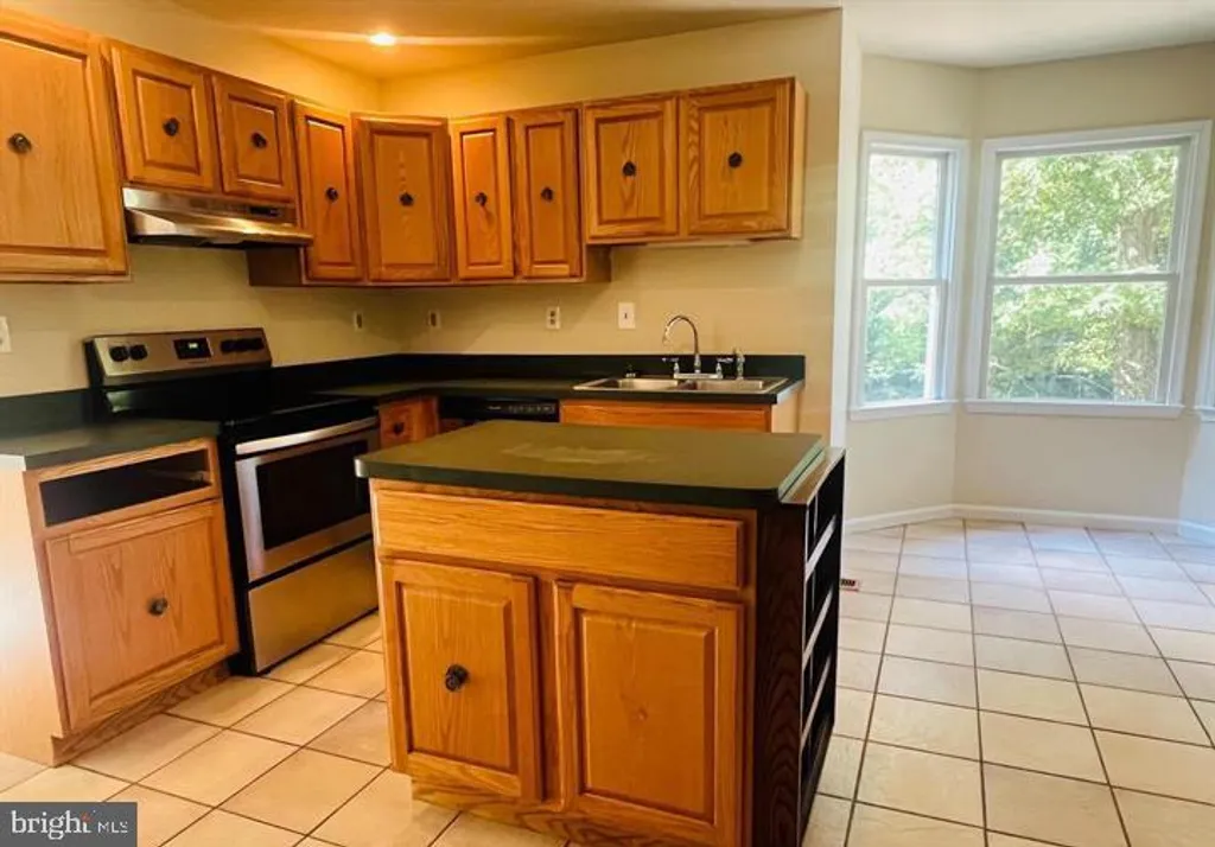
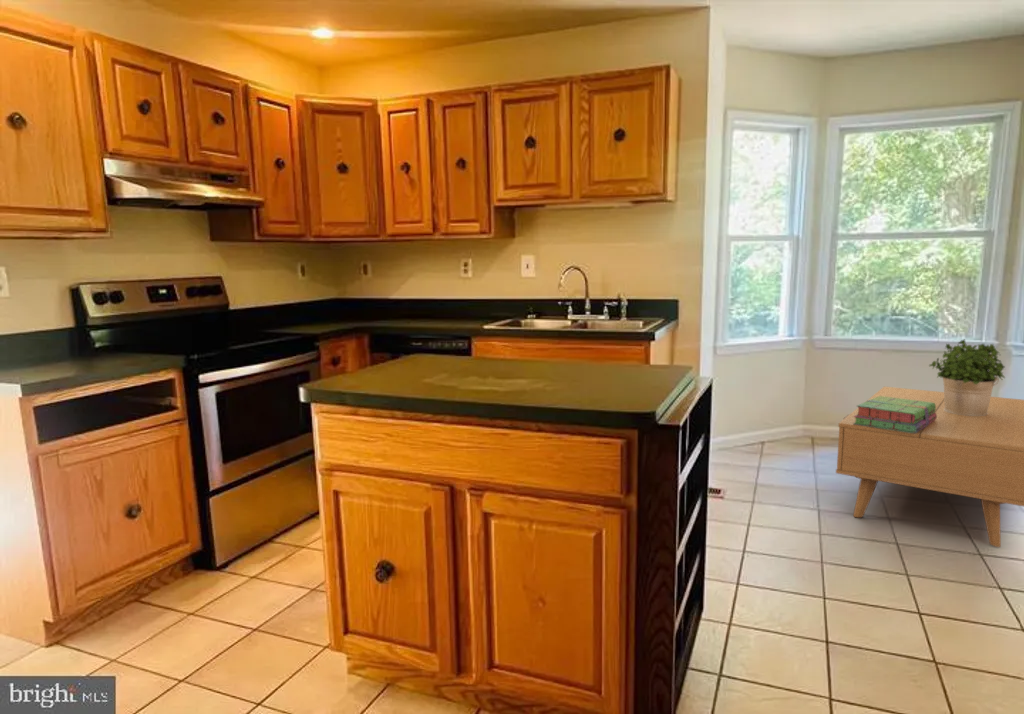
+ stack of books (895, 412)
+ coffee table (937, 455)
+ potted plant (966, 375)
